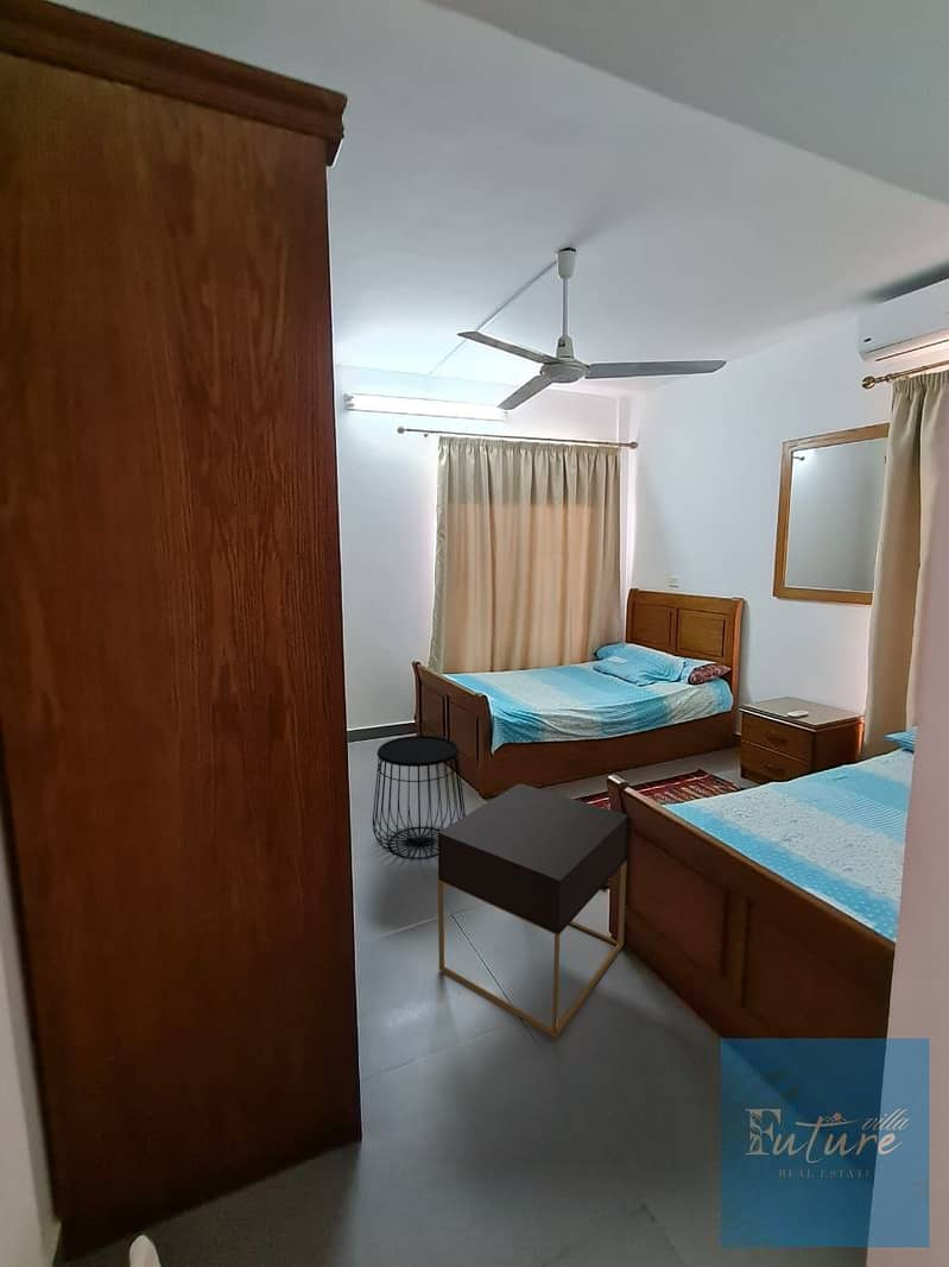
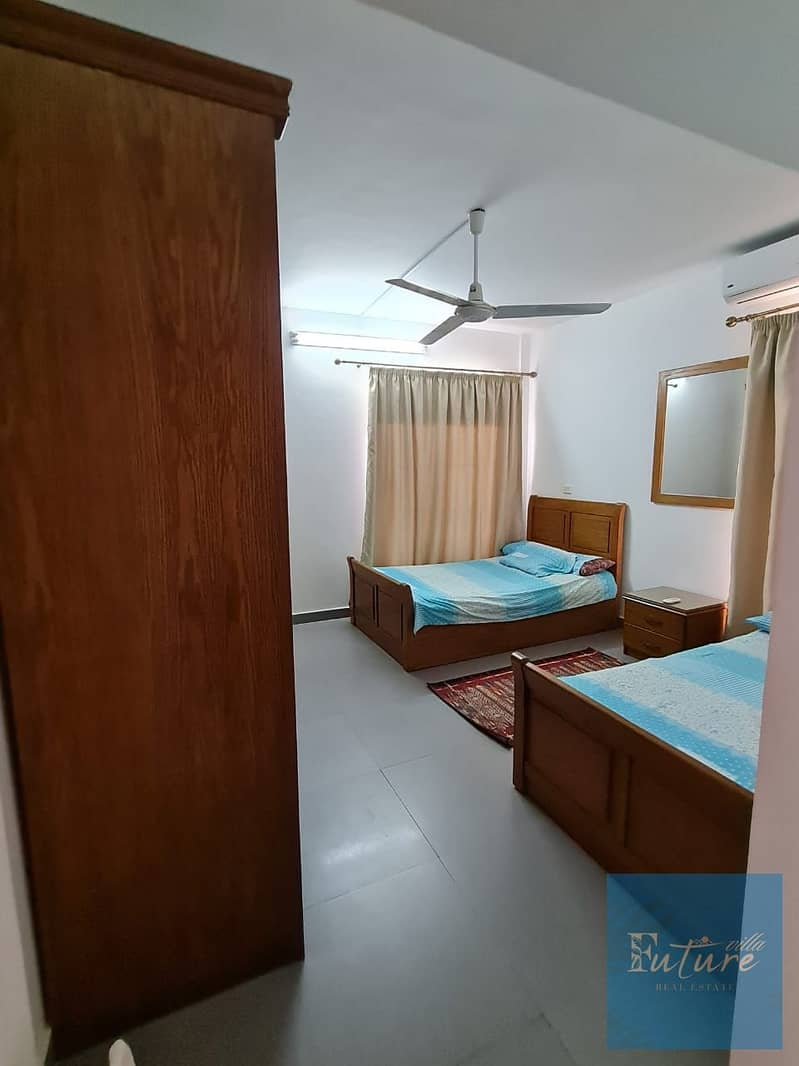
- nightstand (534, 891)
- side table (418, 795)
